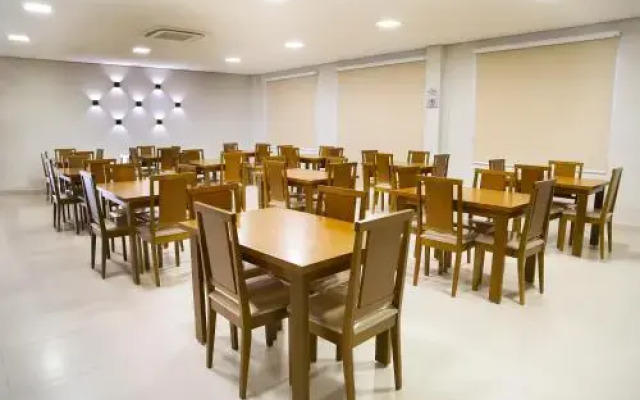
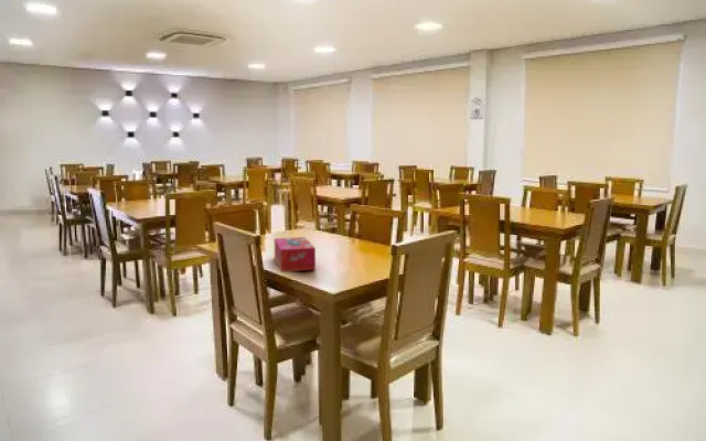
+ tissue box (293, 252)
